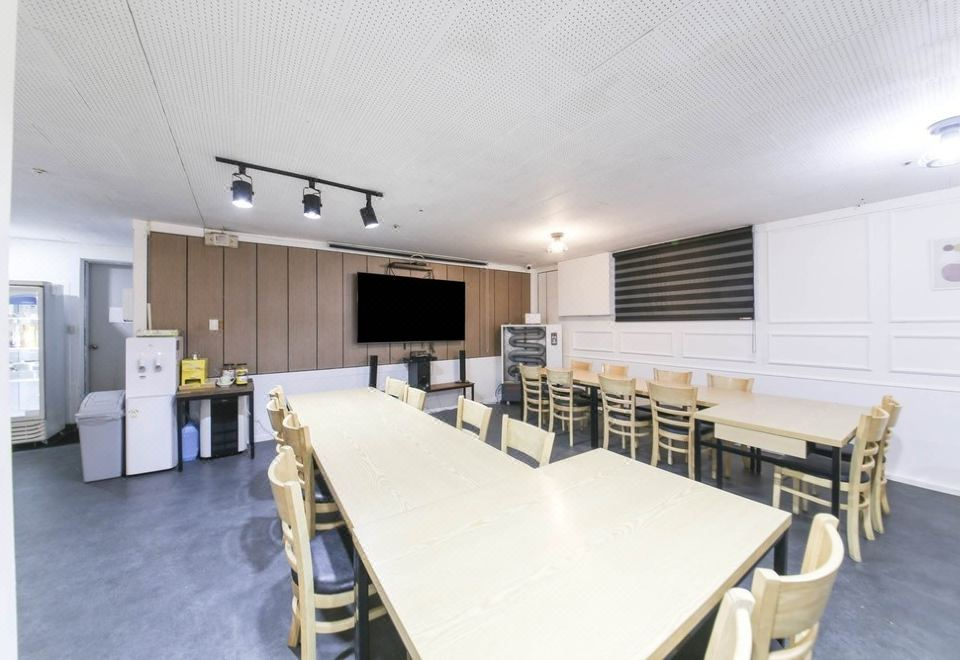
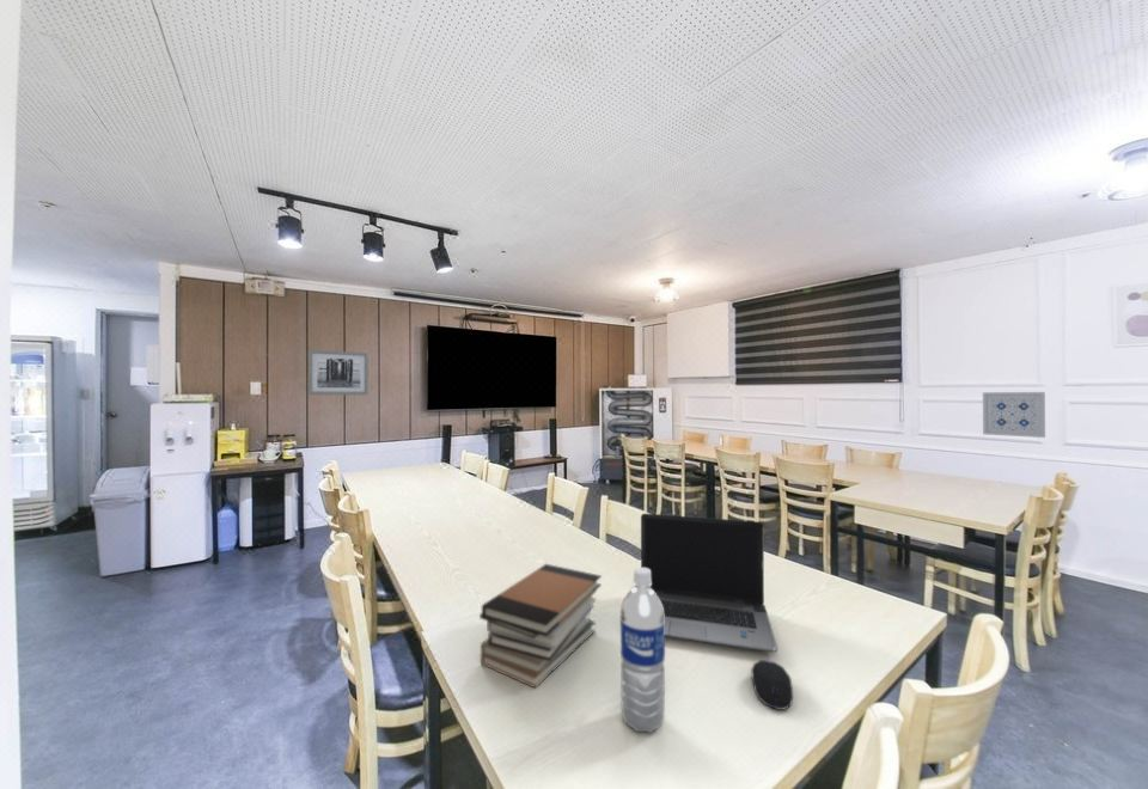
+ wall art (338, 373)
+ laptop computer (700, 575)
+ wall art (1012, 414)
+ computer mouse (771, 680)
+ water bottle (642, 646)
+ book stack (544, 617)
